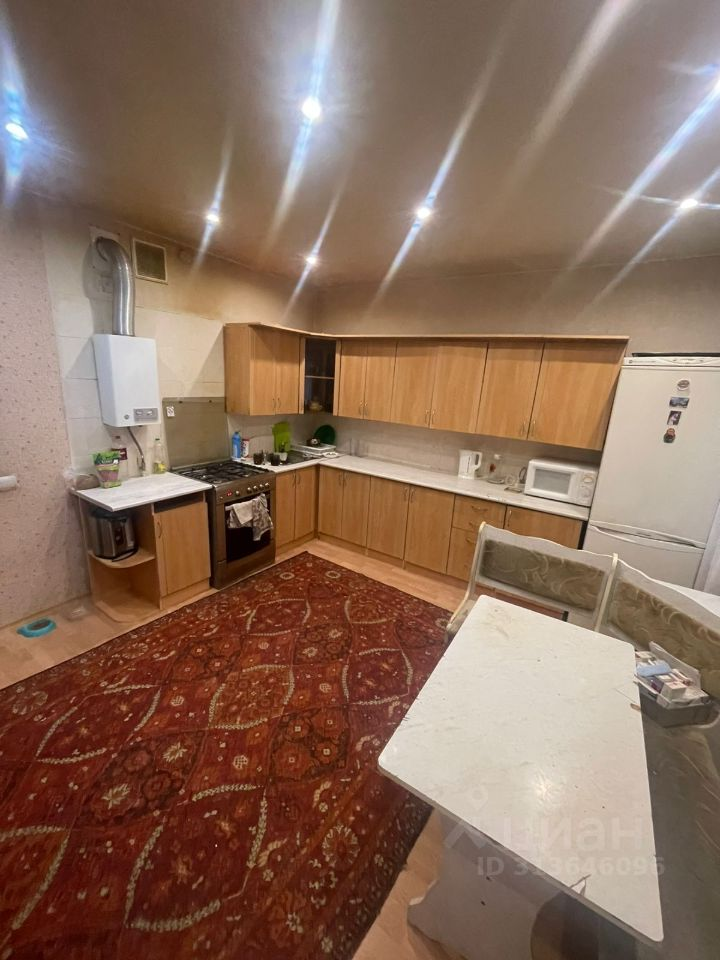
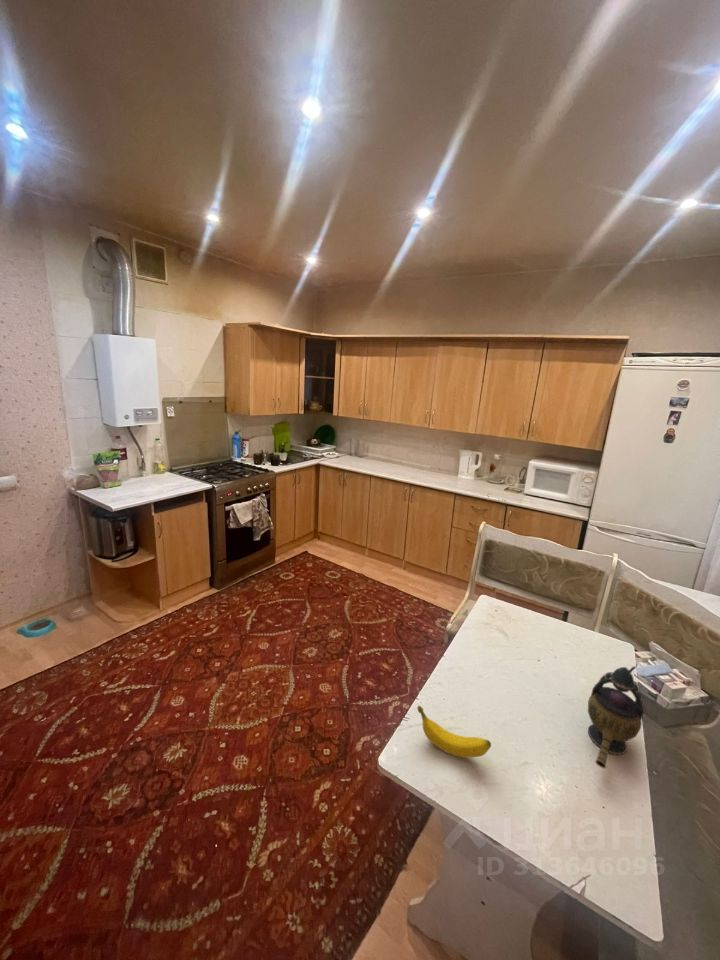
+ banana (451, 734)
+ teapot (614, 712)
